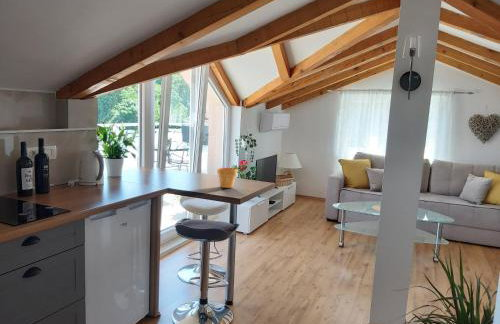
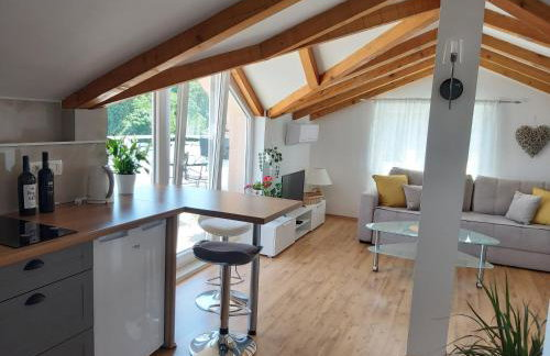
- flower pot (226, 178)
